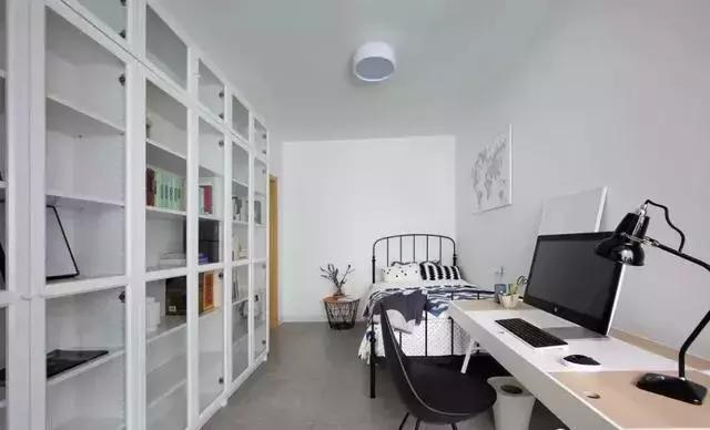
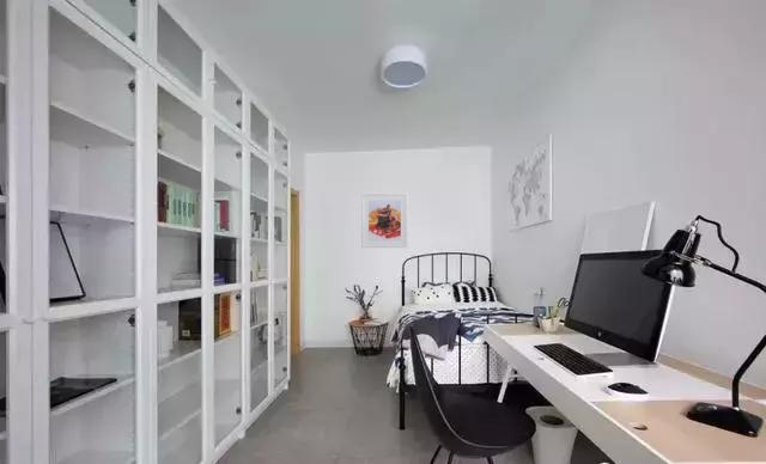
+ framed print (384, 220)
